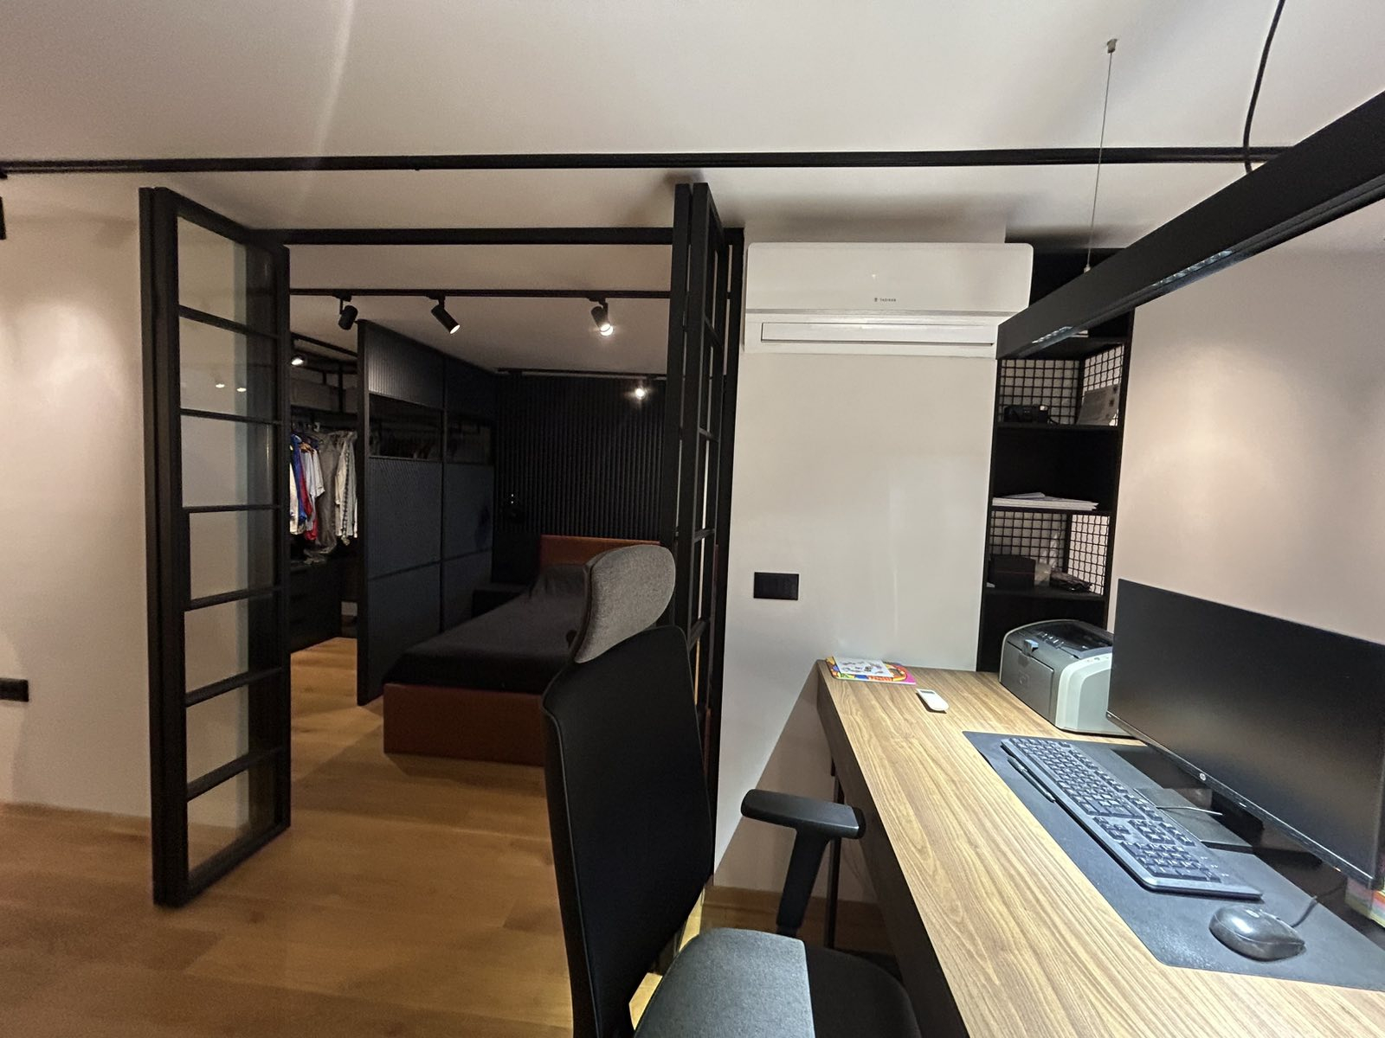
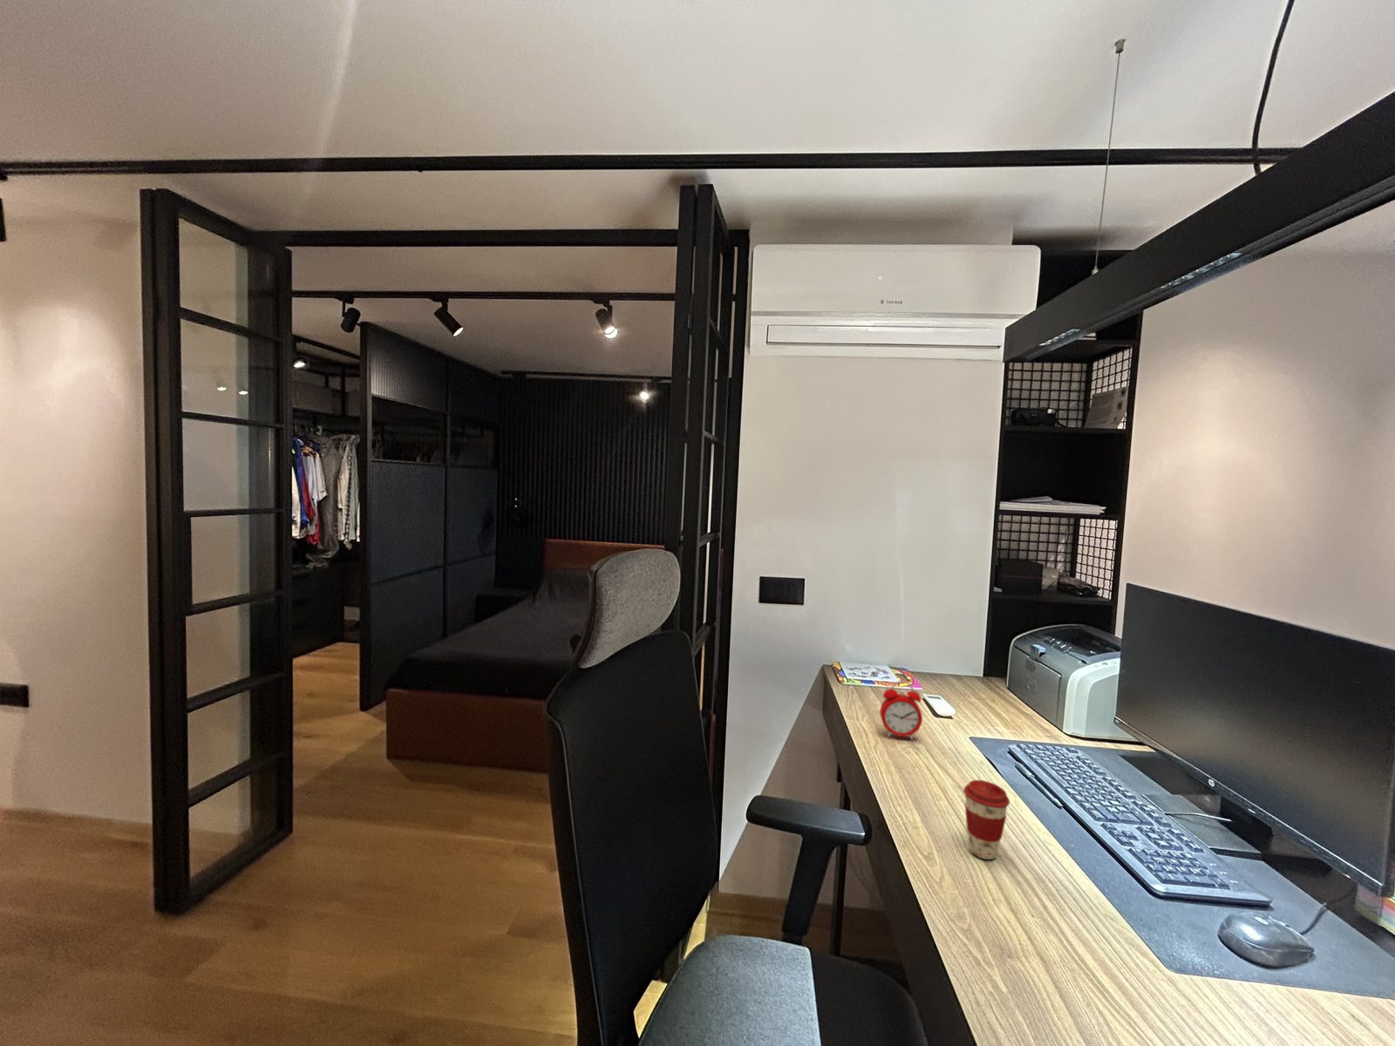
+ coffee cup (984, 820)
+ alarm clock (901, 709)
